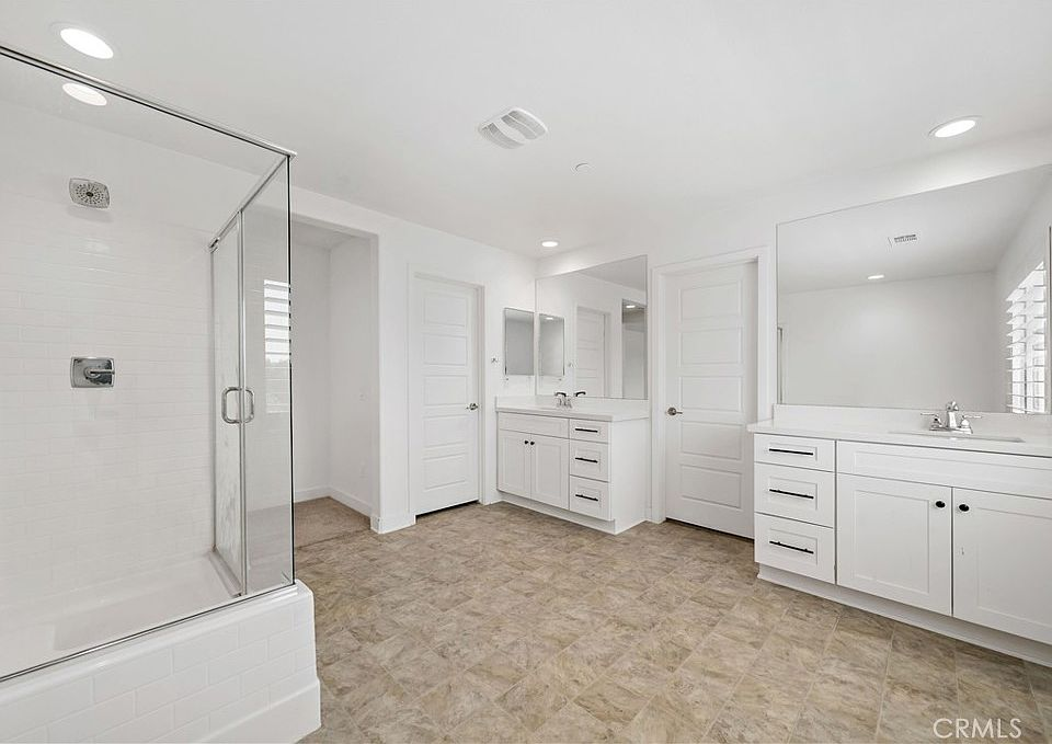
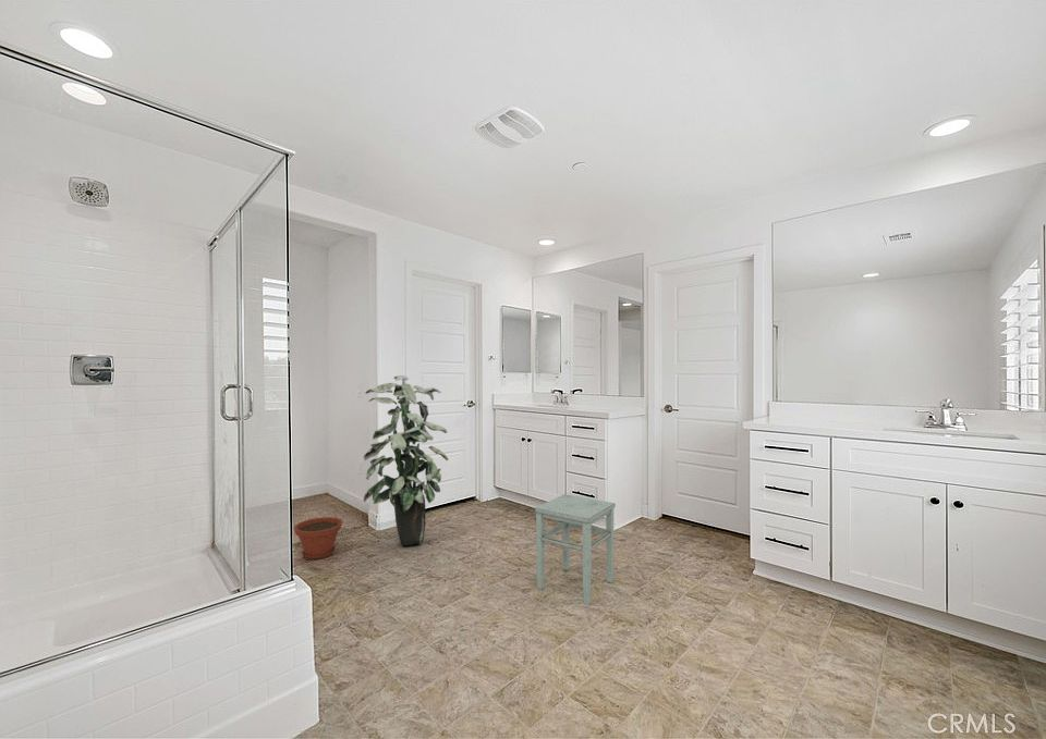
+ plant pot (318, 539)
+ indoor plant (403, 458)
+ stool (575, 544)
